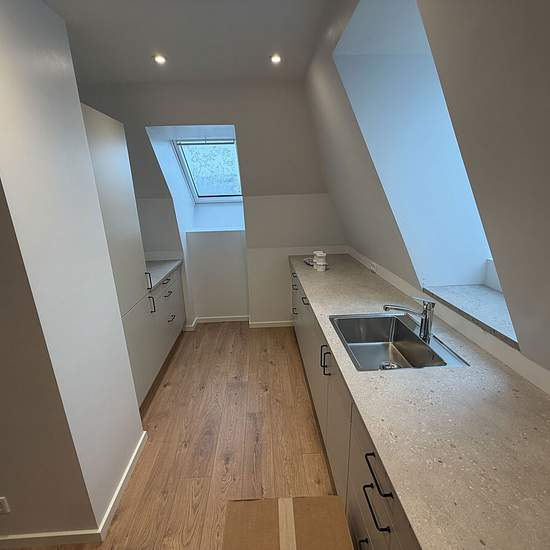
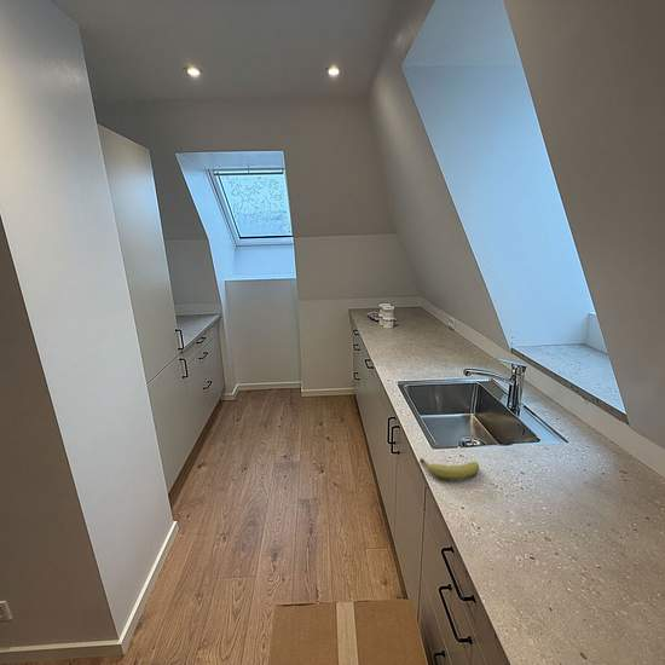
+ fruit (450, 465)
